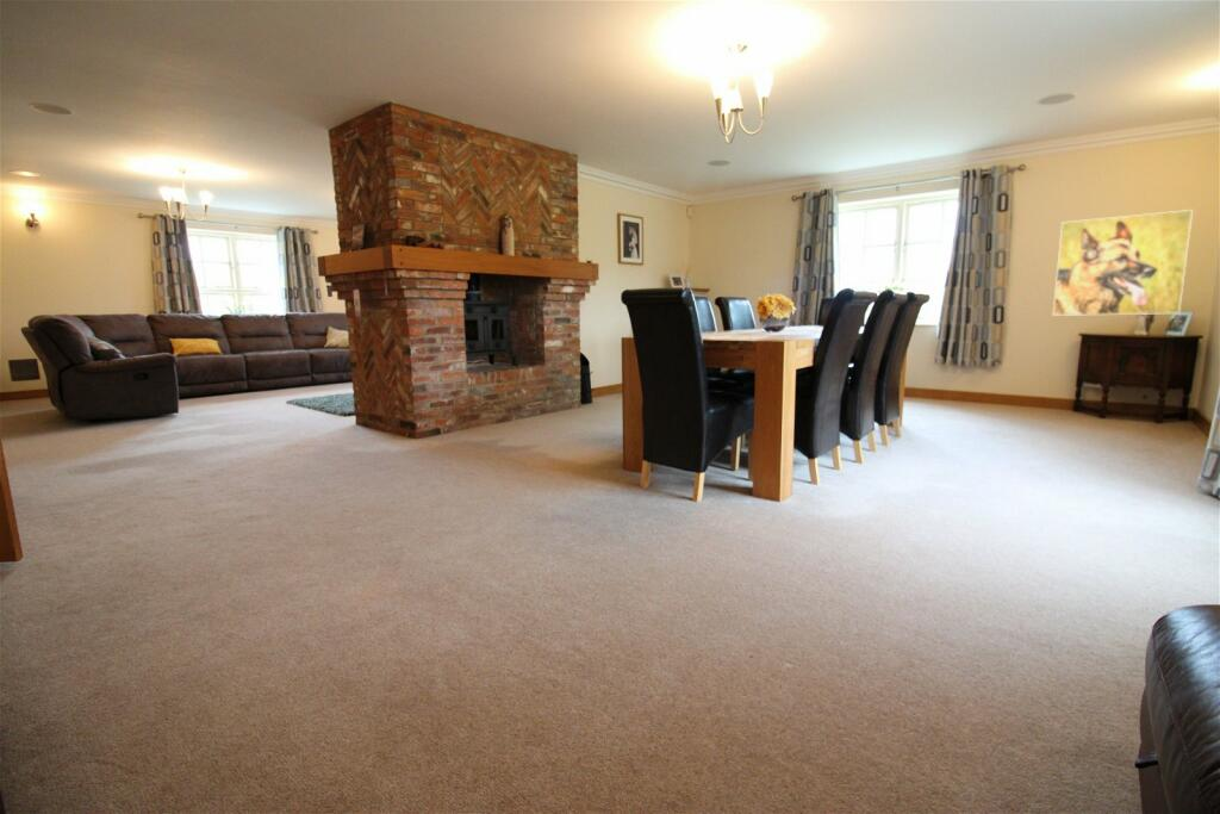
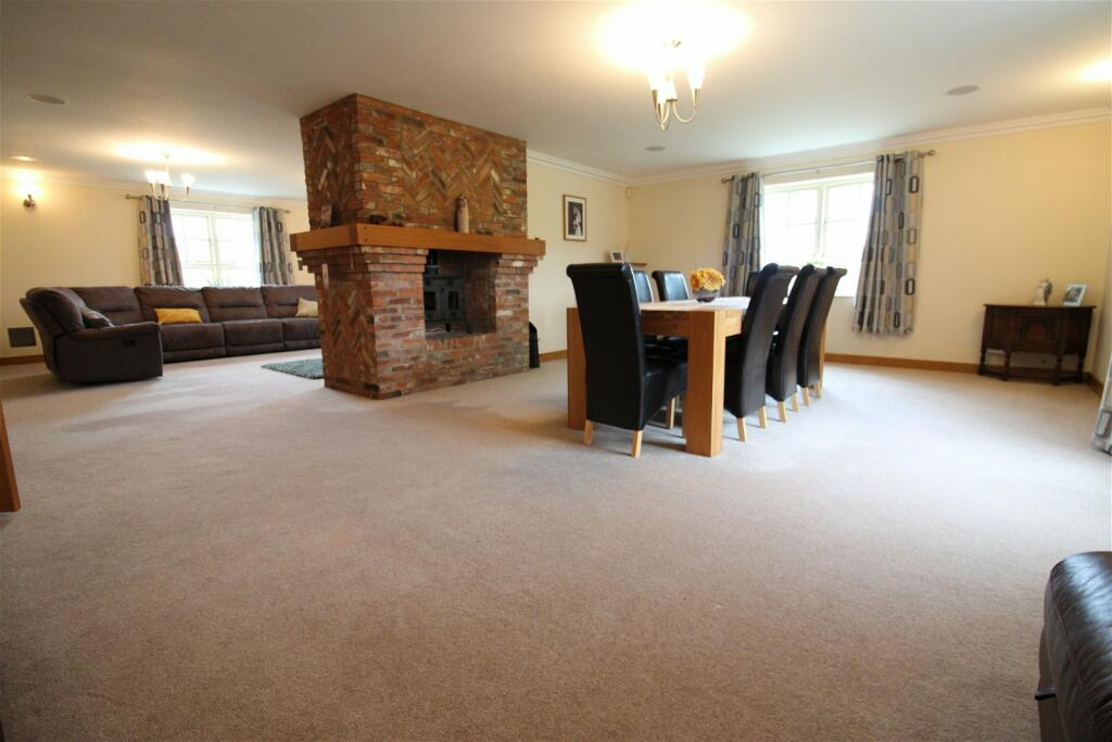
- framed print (1118, 266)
